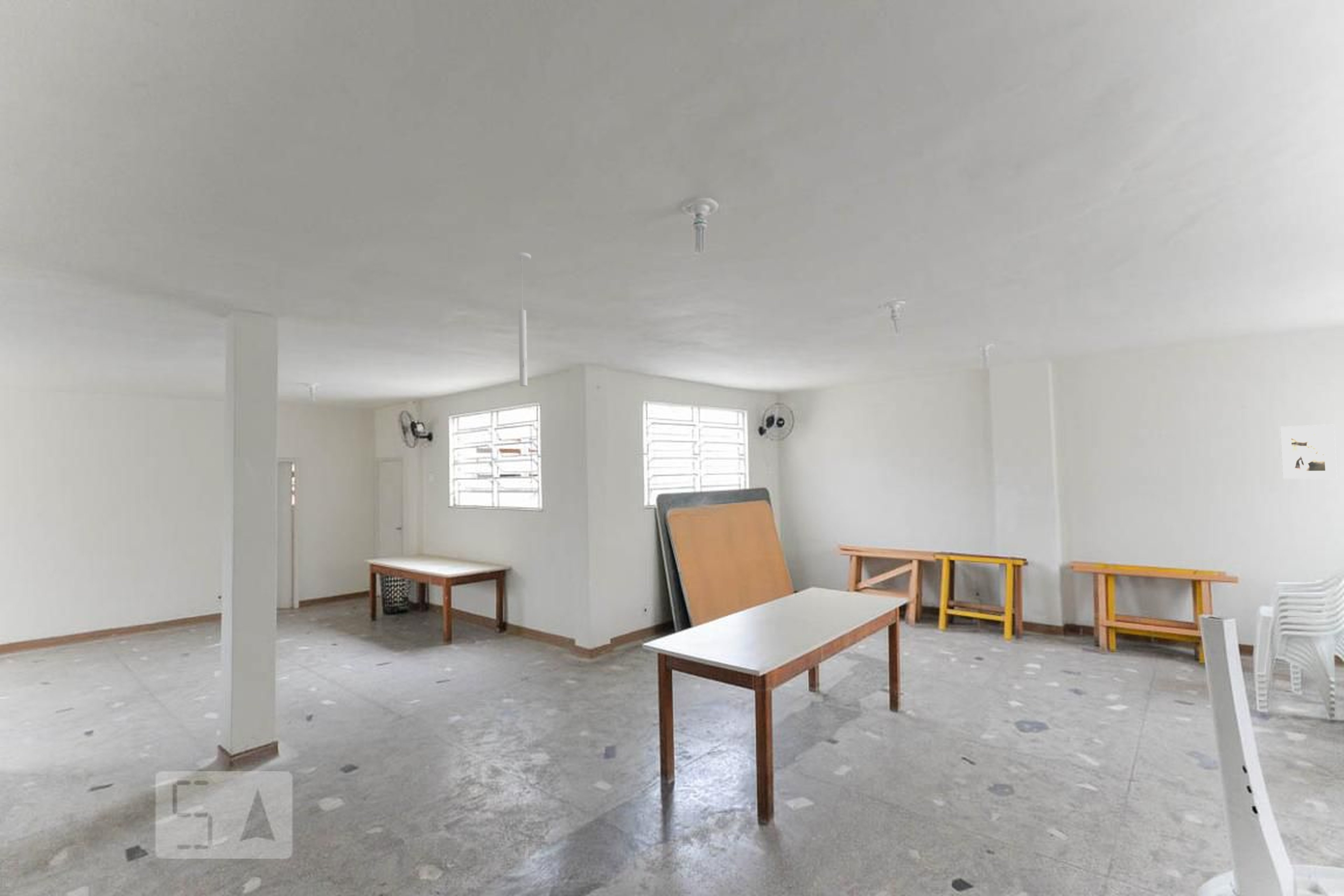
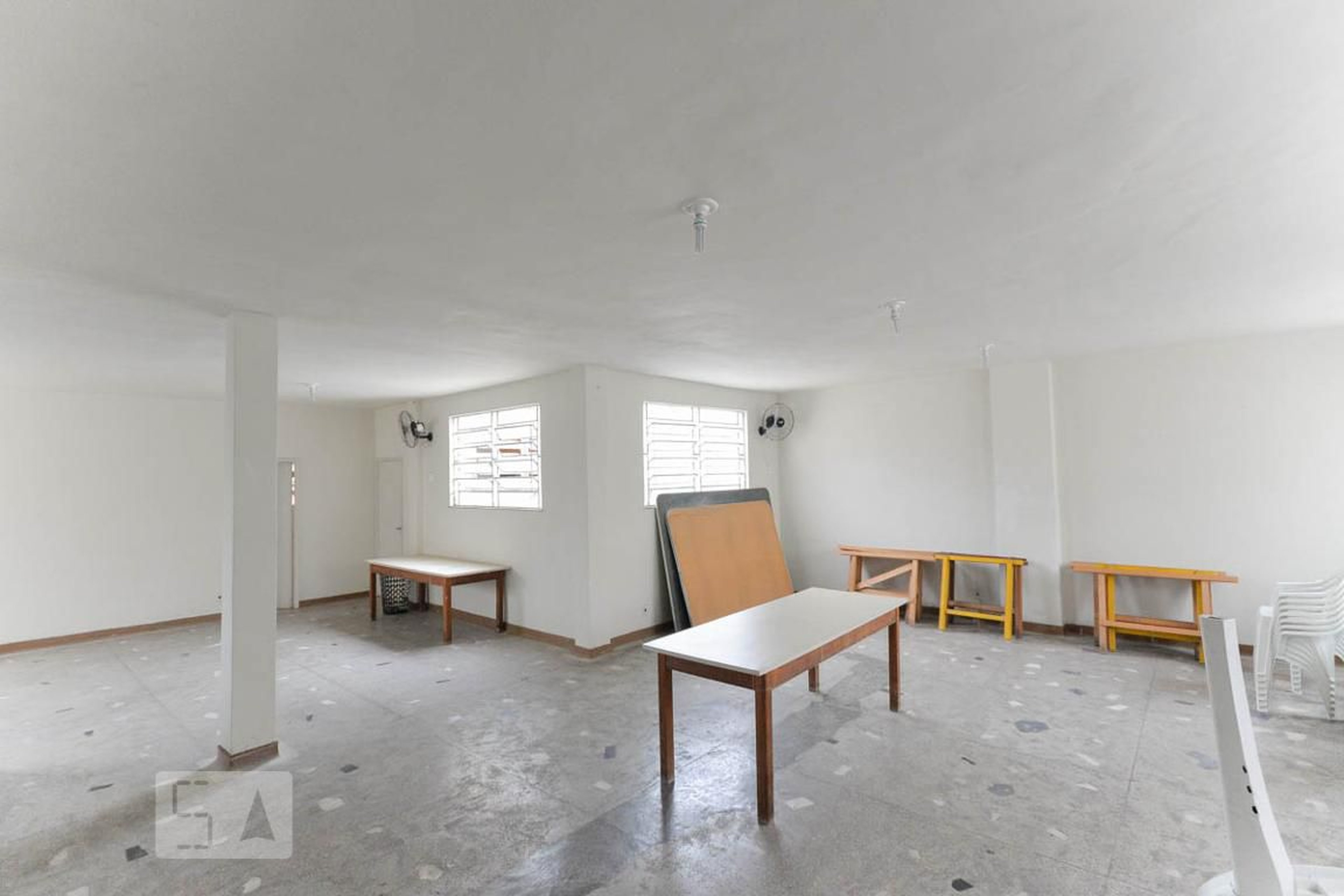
- ceiling light (522, 320)
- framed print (1308, 452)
